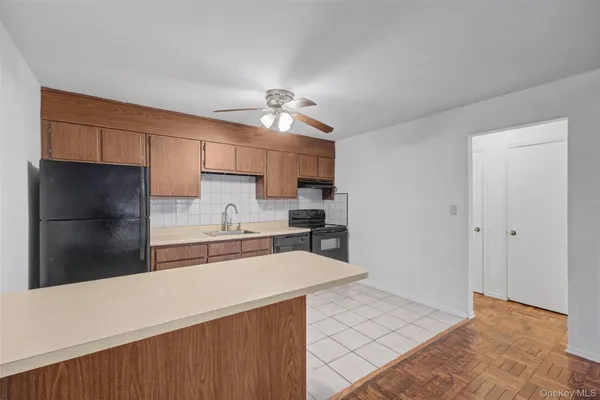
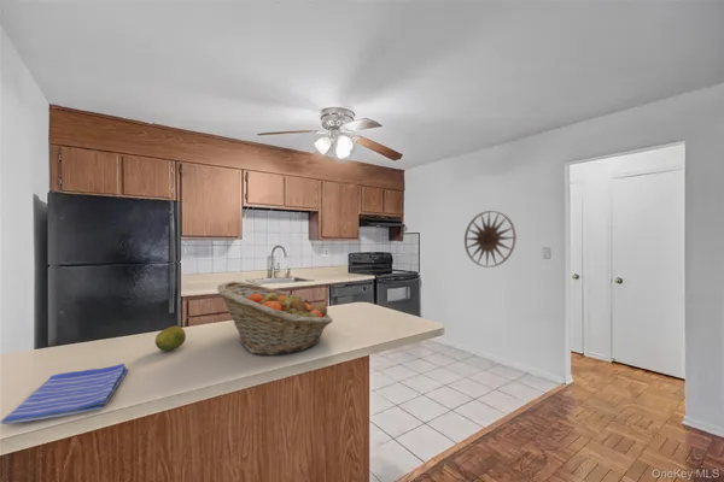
+ fruit (170, 337)
+ wall art (487, 239)
+ fruit basket (275, 311)
+ dish towel (75, 388)
